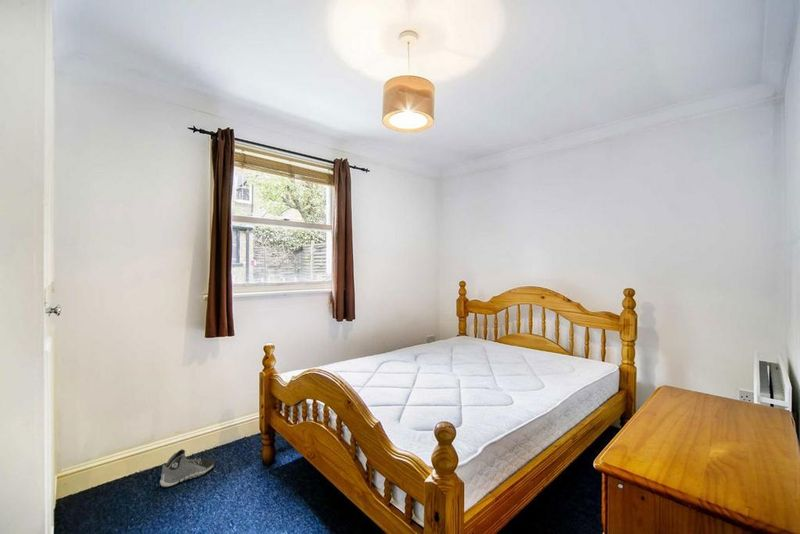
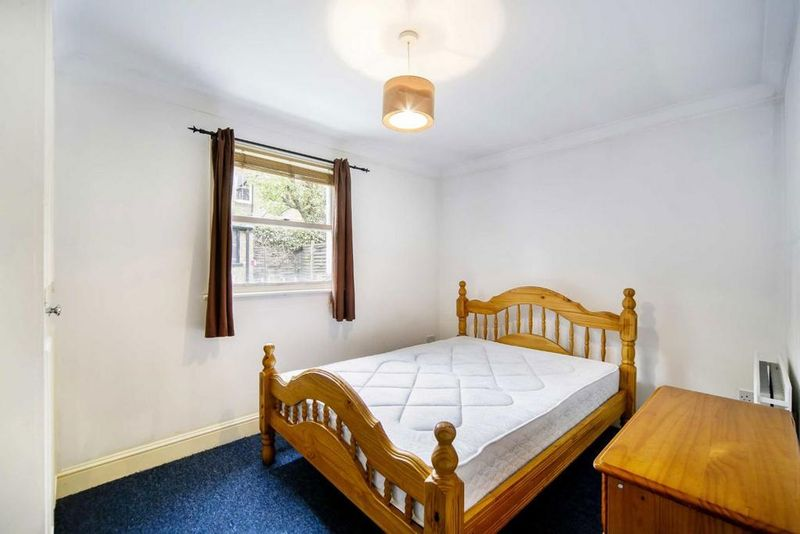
- sneaker (189, 462)
